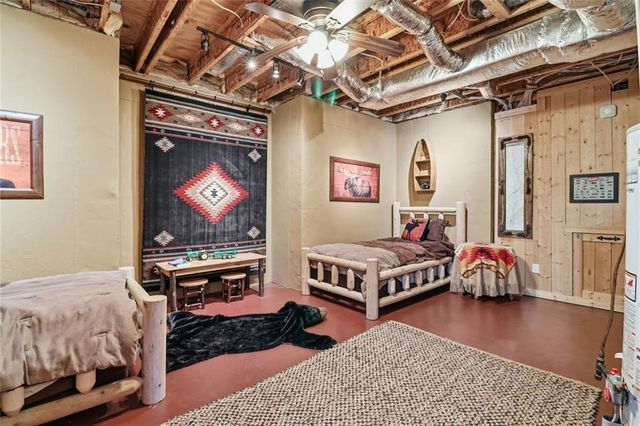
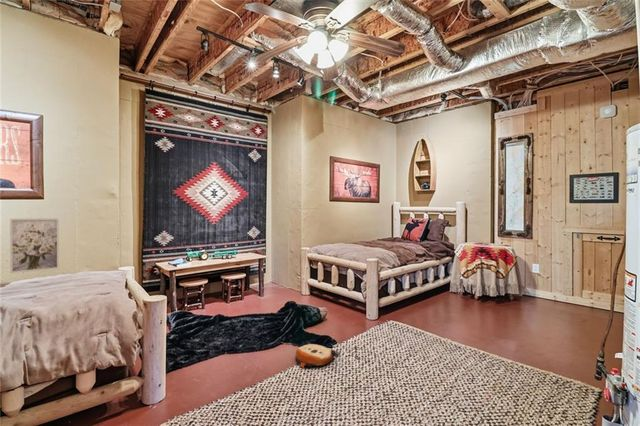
+ plush toy (317, 353)
+ wall art (35, 244)
